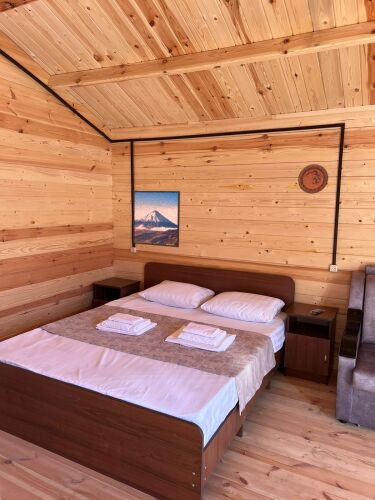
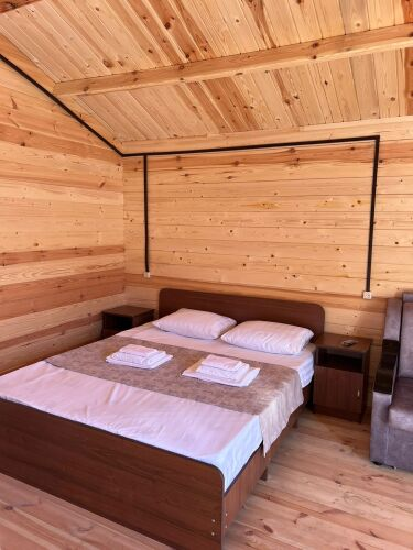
- decorative plate (312, 179)
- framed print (155, 218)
